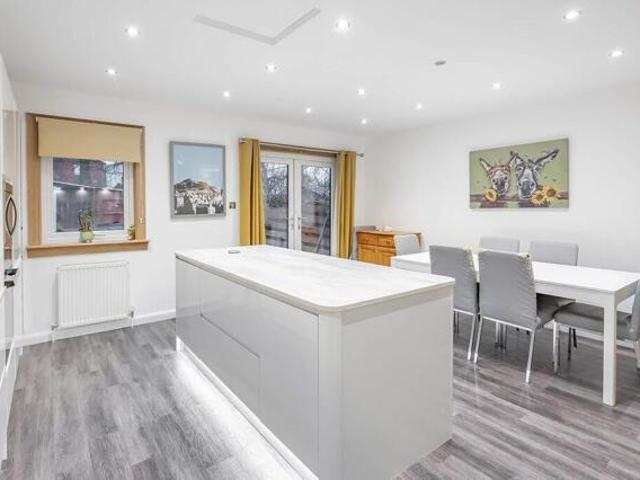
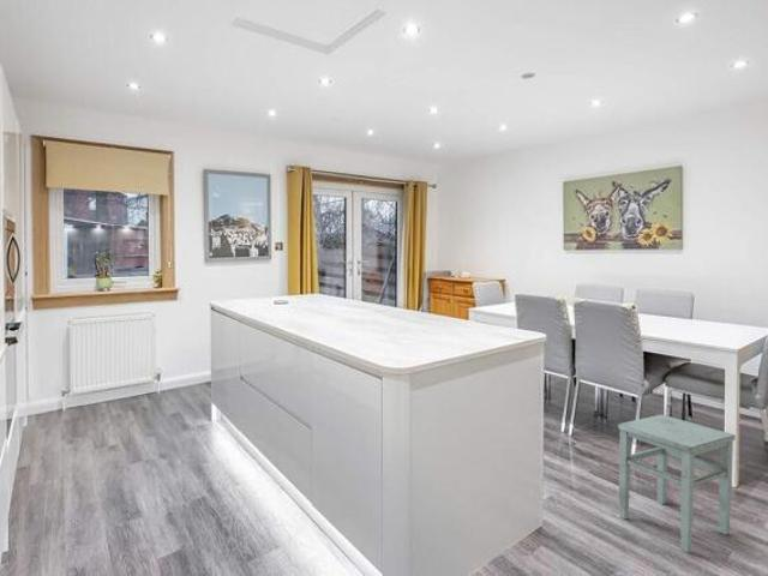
+ stool (673, 476)
